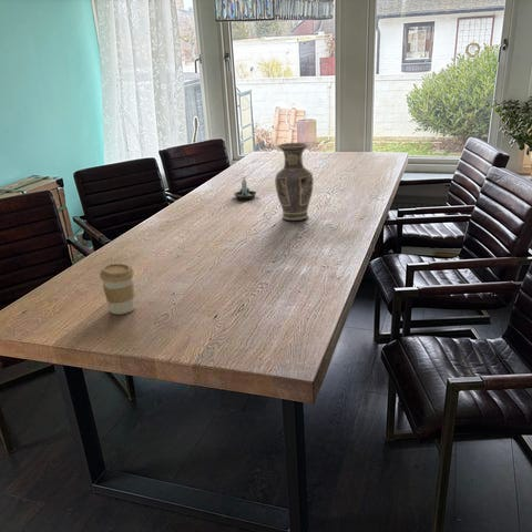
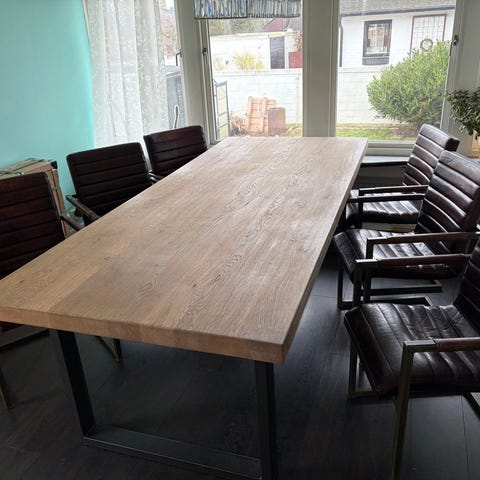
- candle (244, 186)
- coffee cup (119, 288)
- vase (294, 182)
